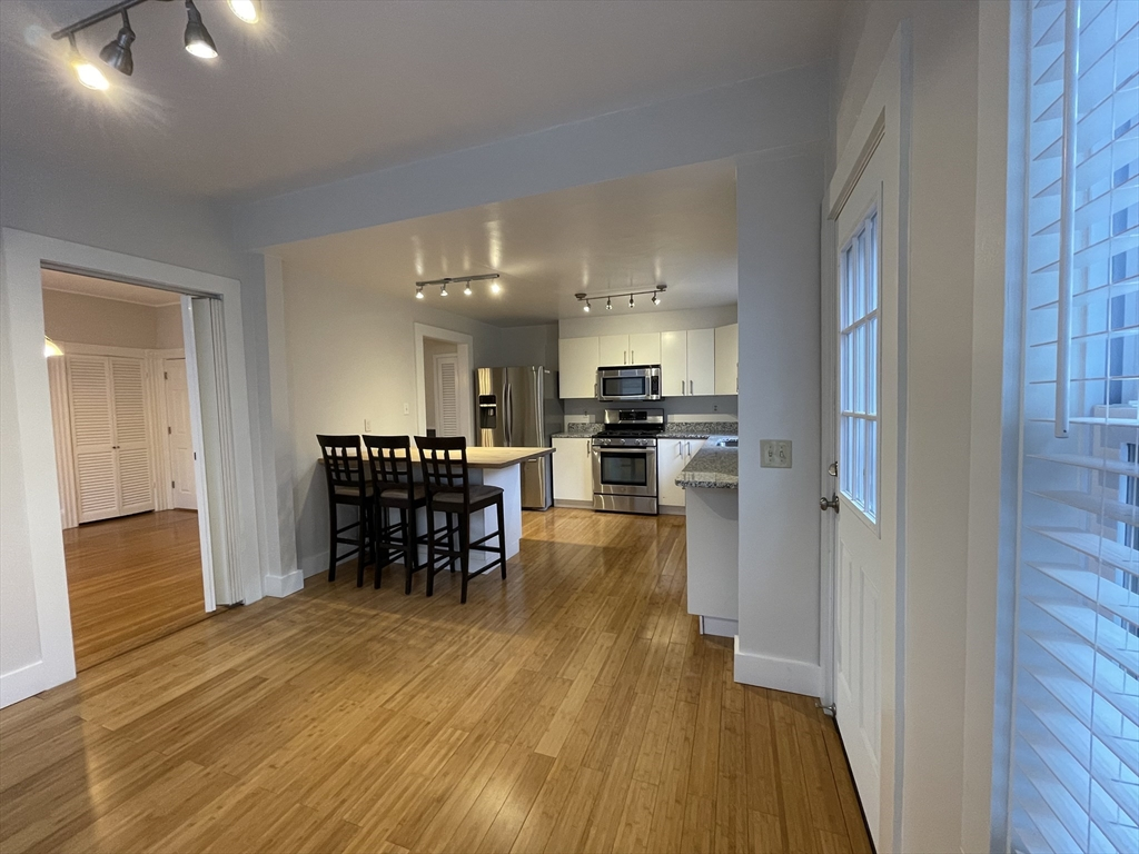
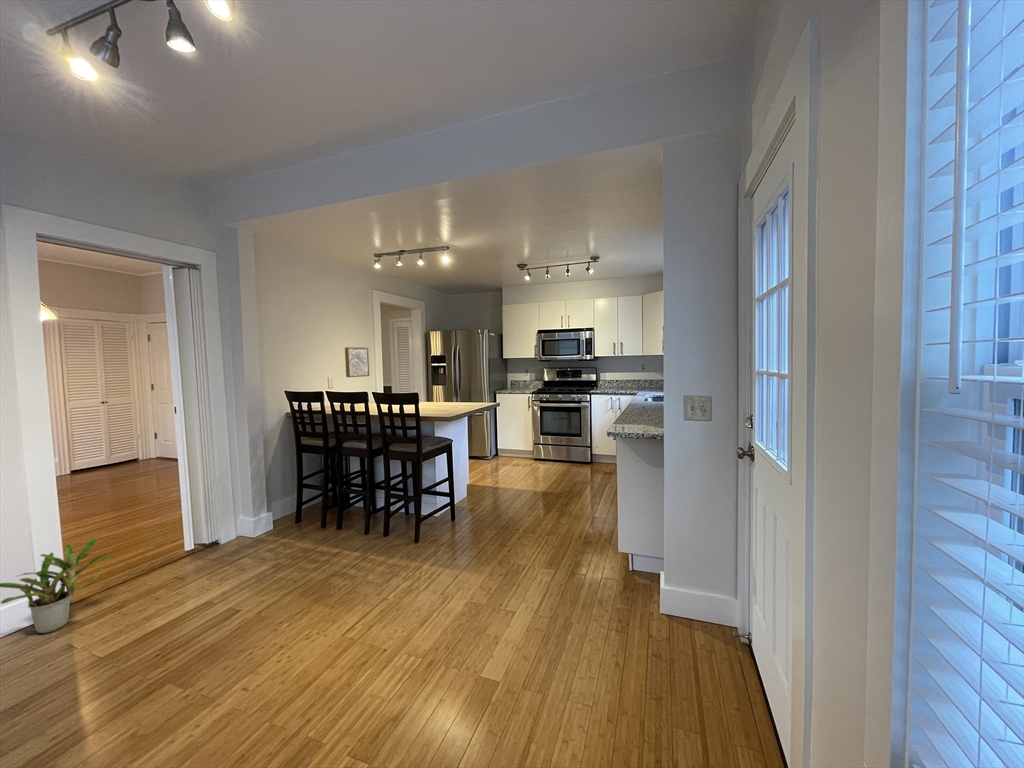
+ wall art (357, 362)
+ potted plant (60, 587)
